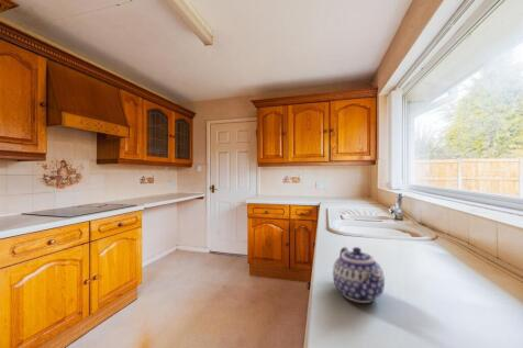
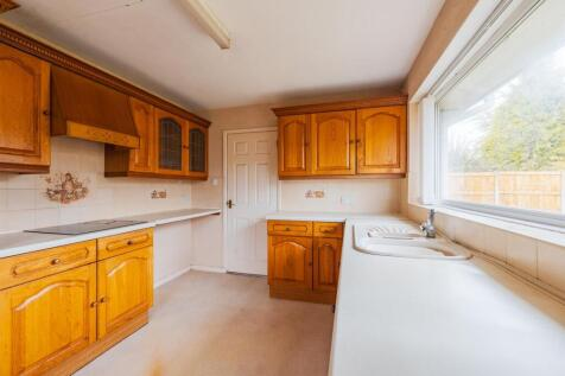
- teapot (357, 270)
